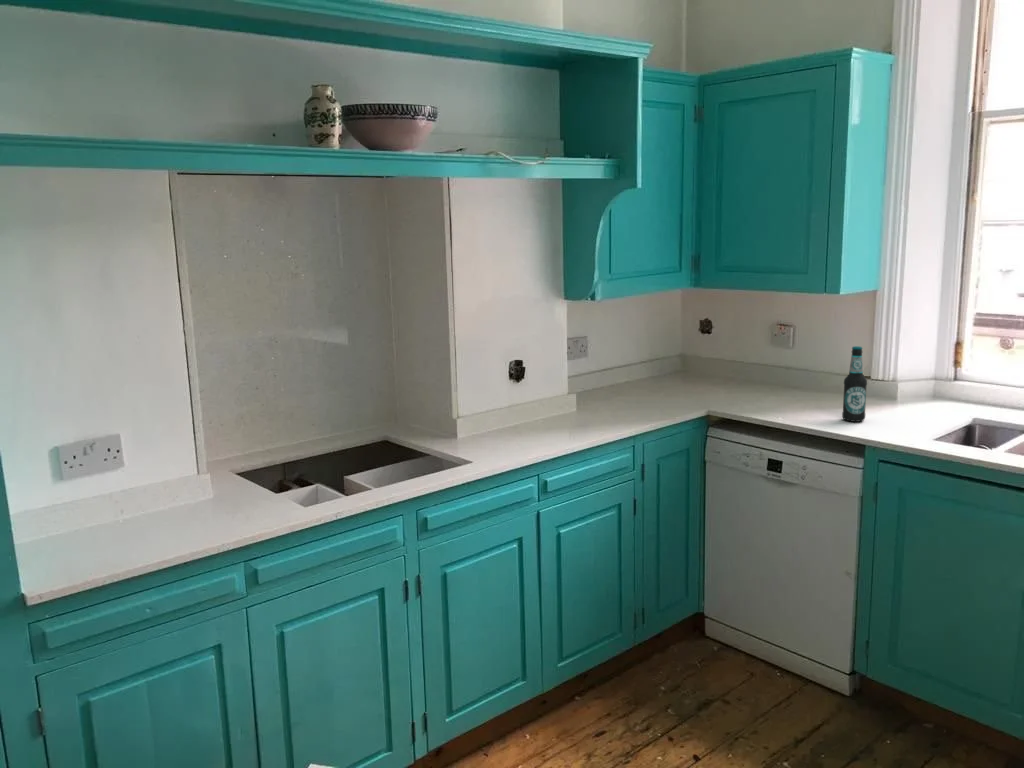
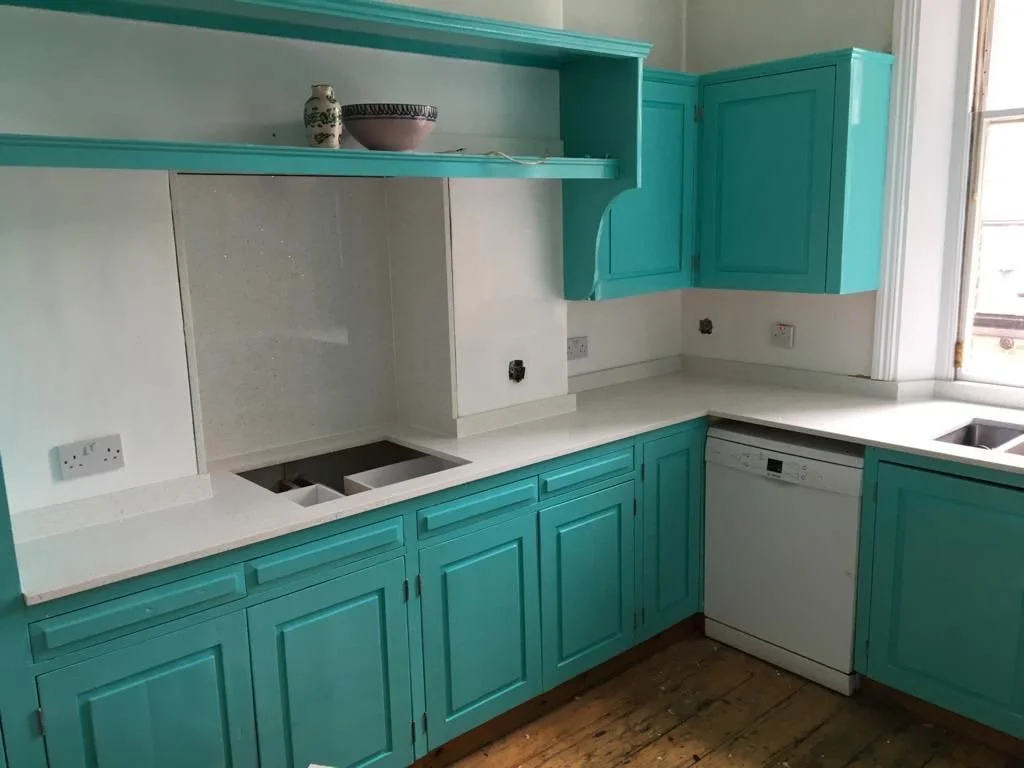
- bottle (855, 383)
